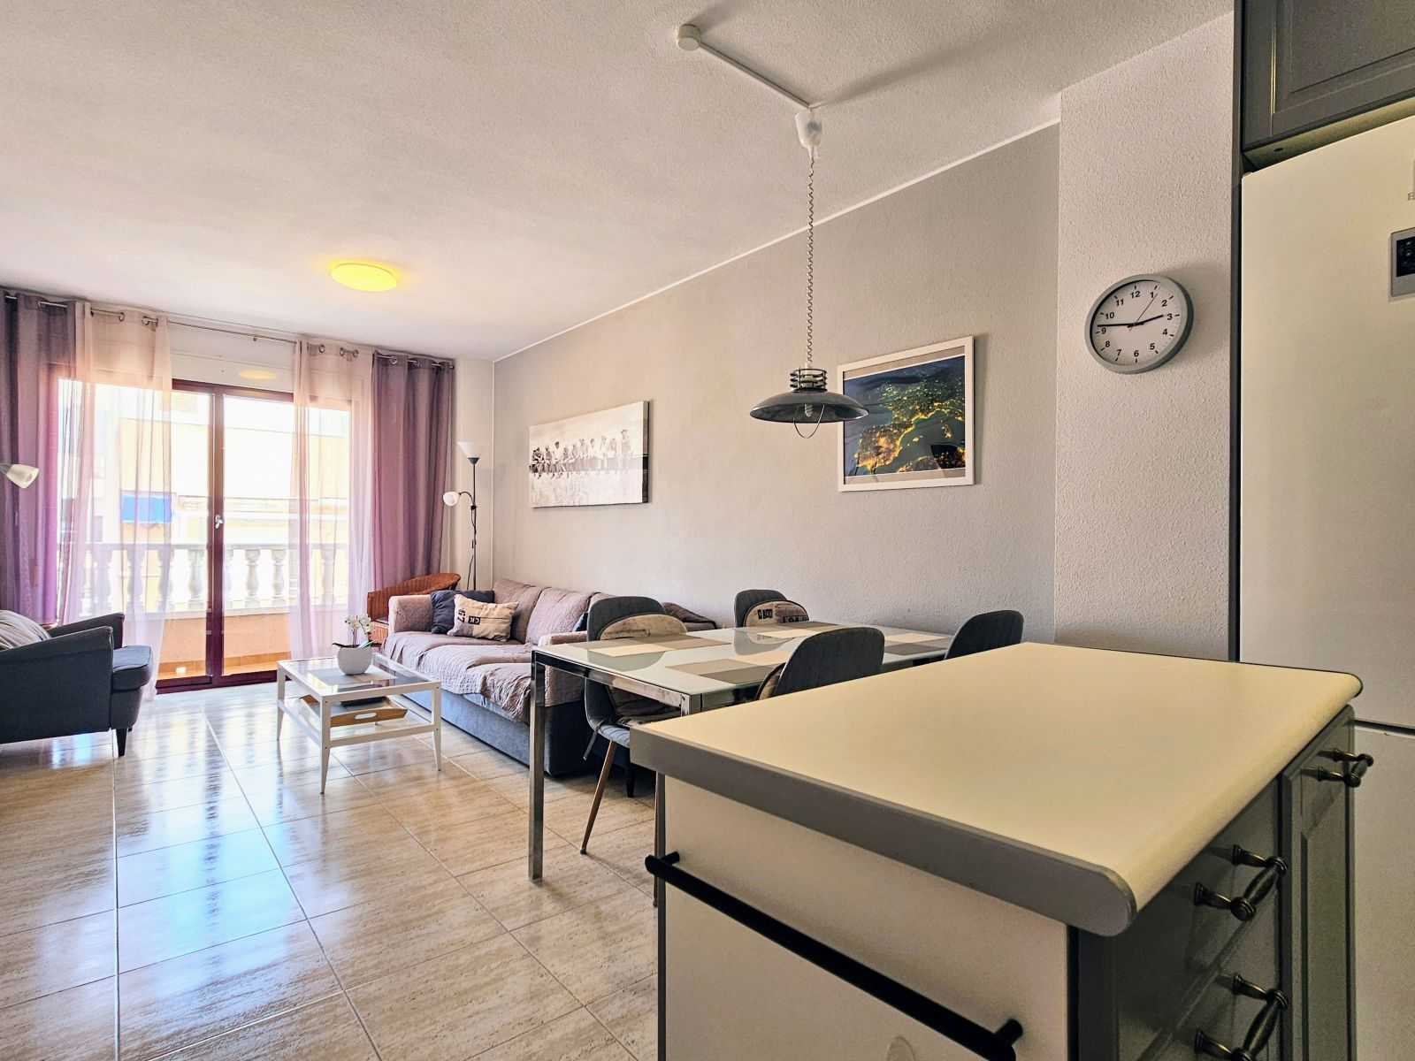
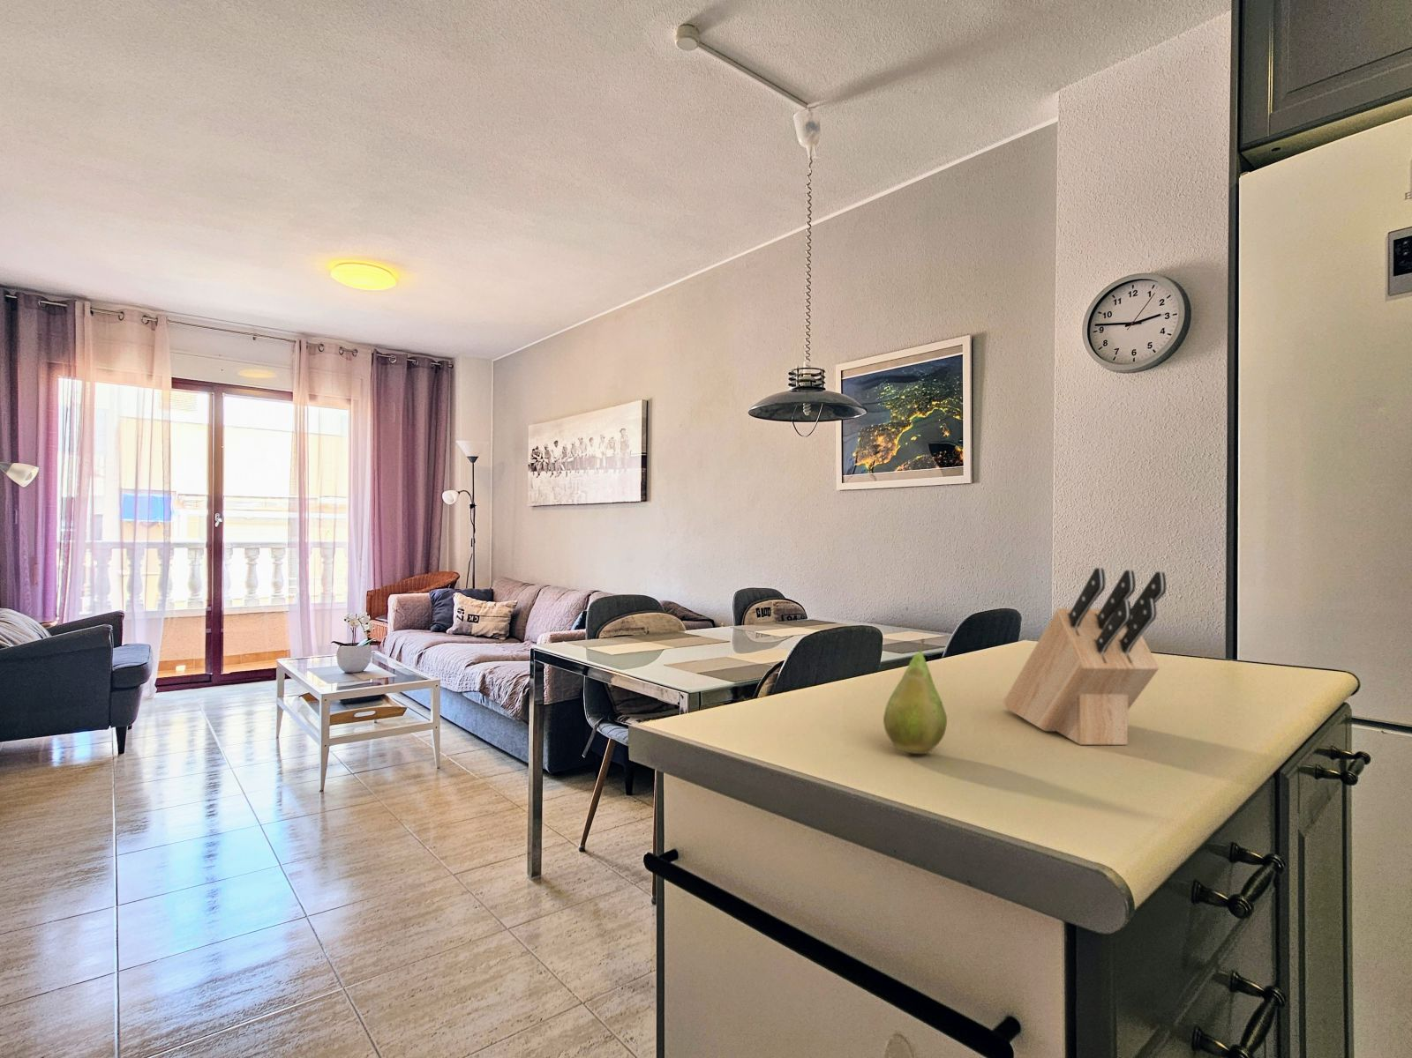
+ knife block (1081, 648)
+ fruit (914, 697)
